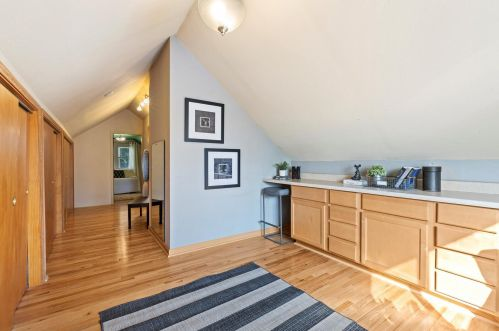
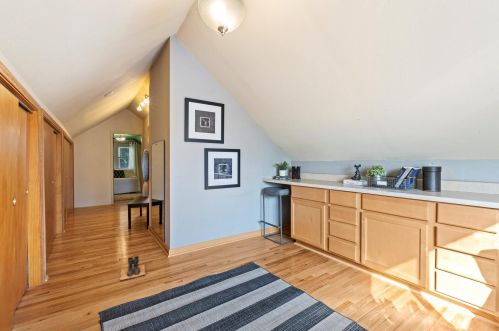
+ boots (132, 265)
